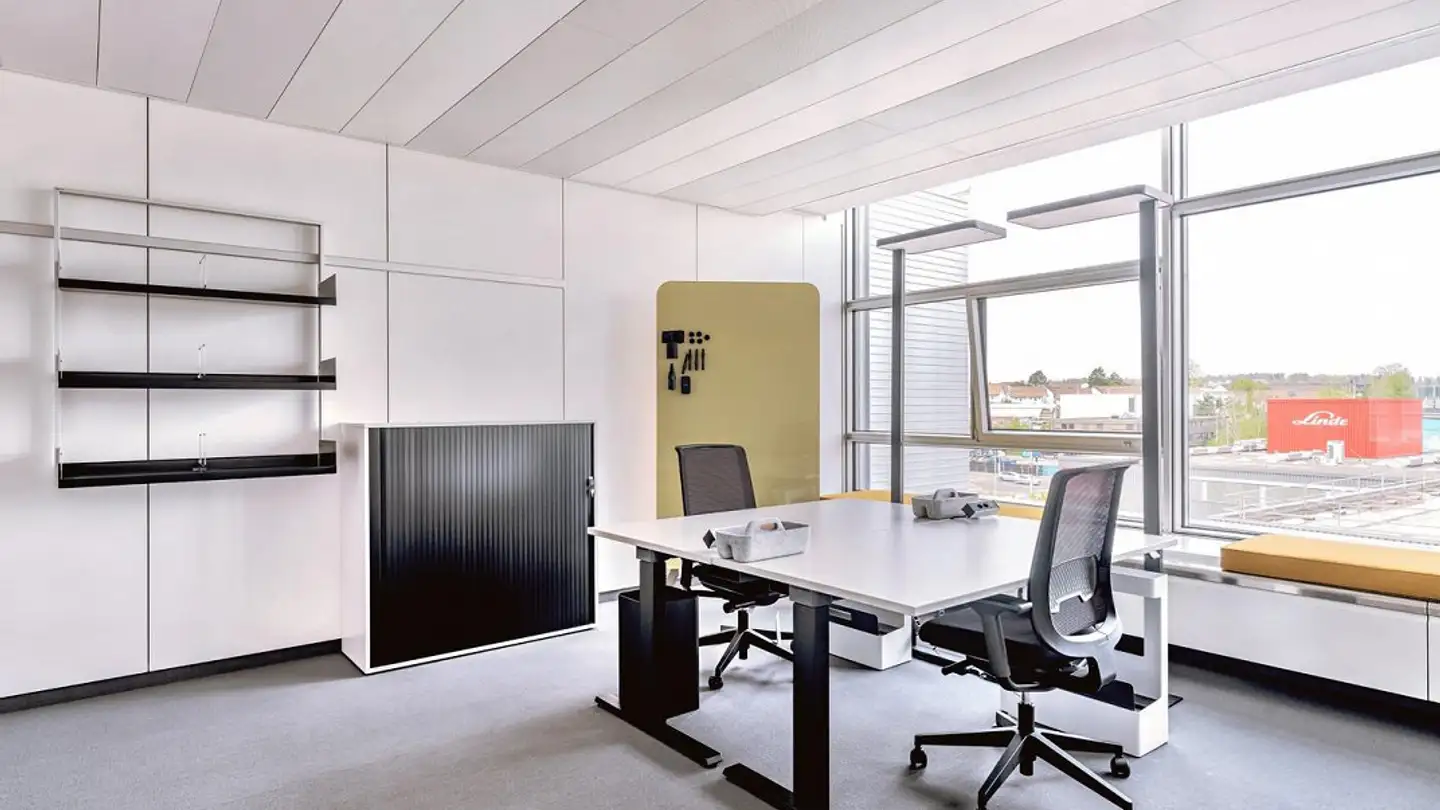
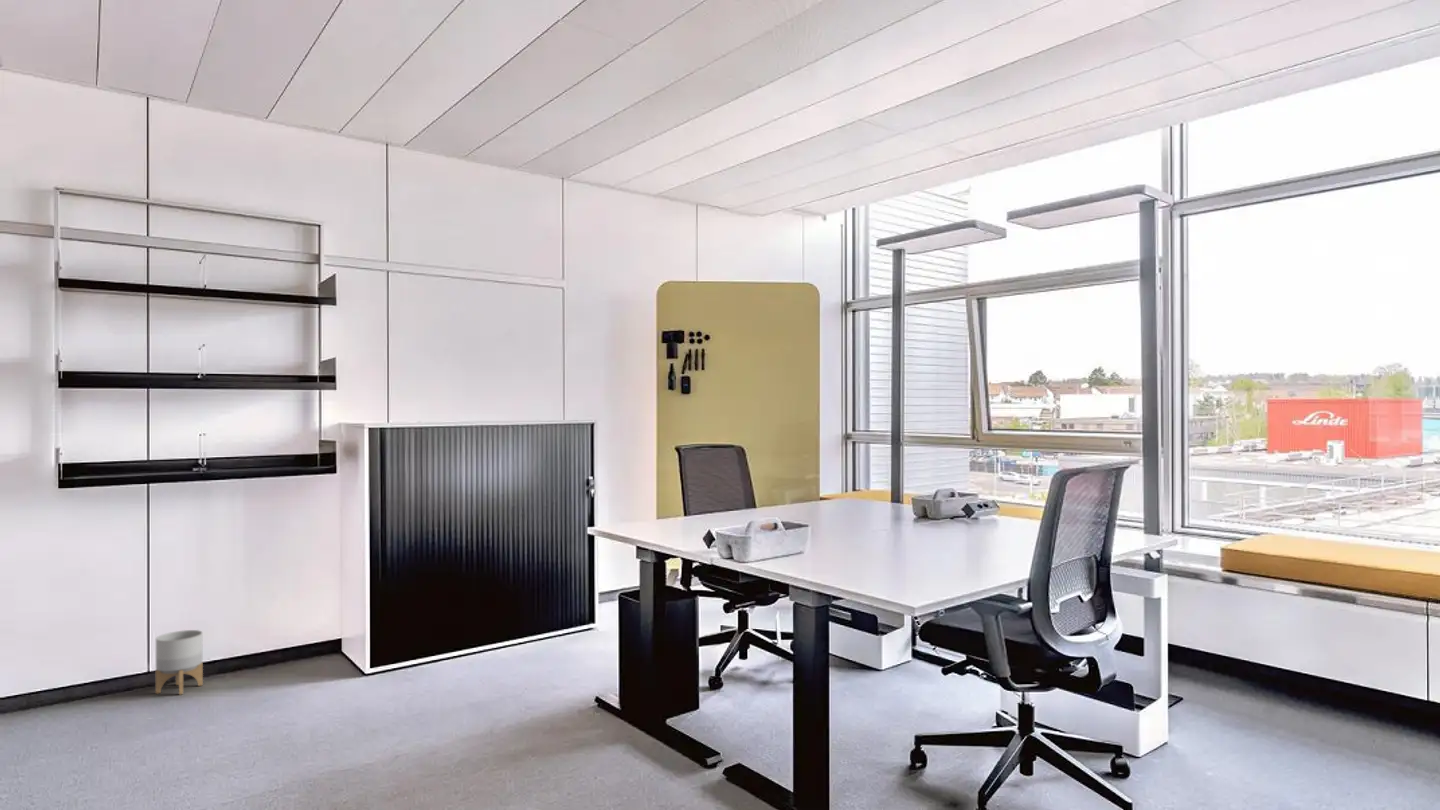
+ planter (179, 662)
